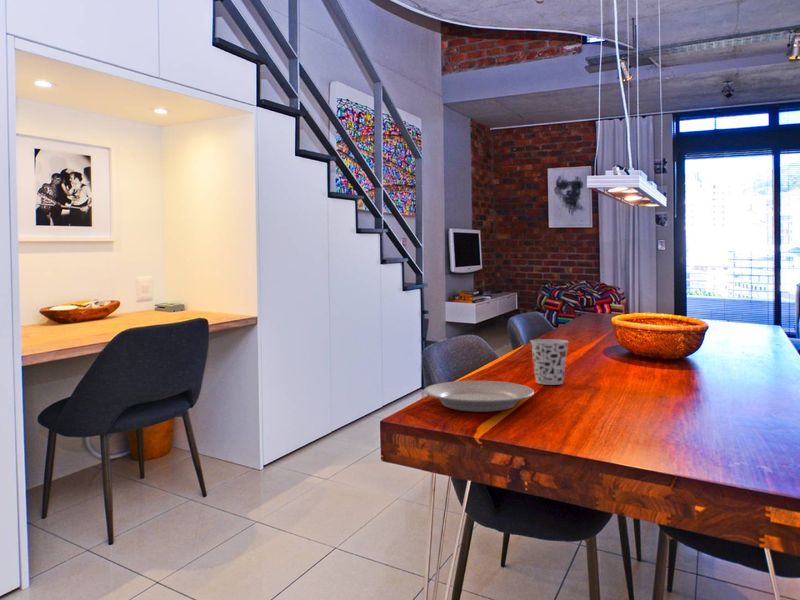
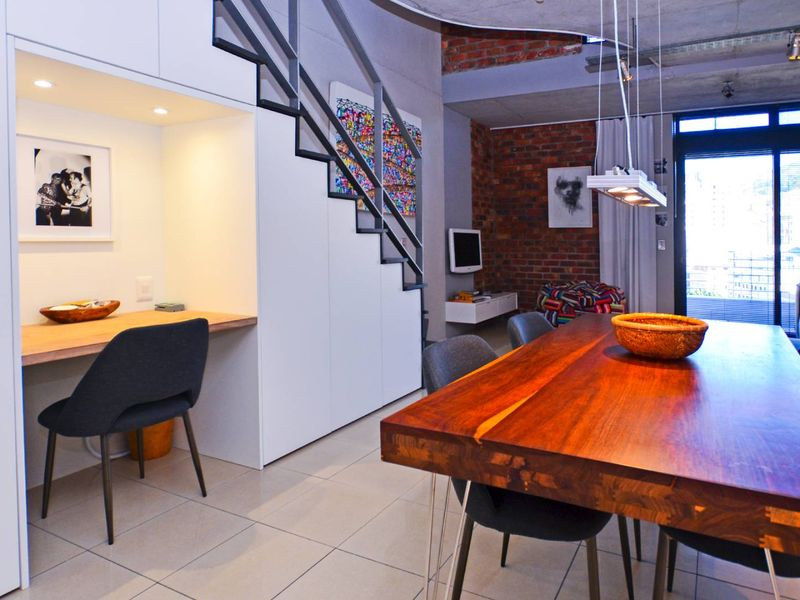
- plate (478, 396)
- cup (549, 361)
